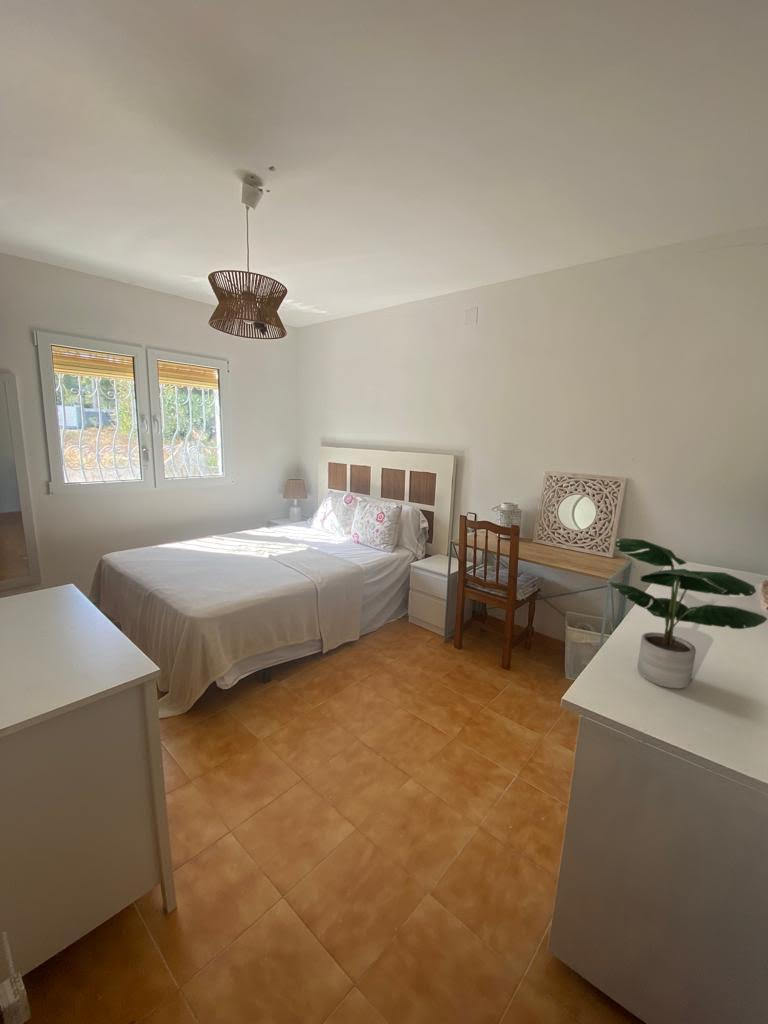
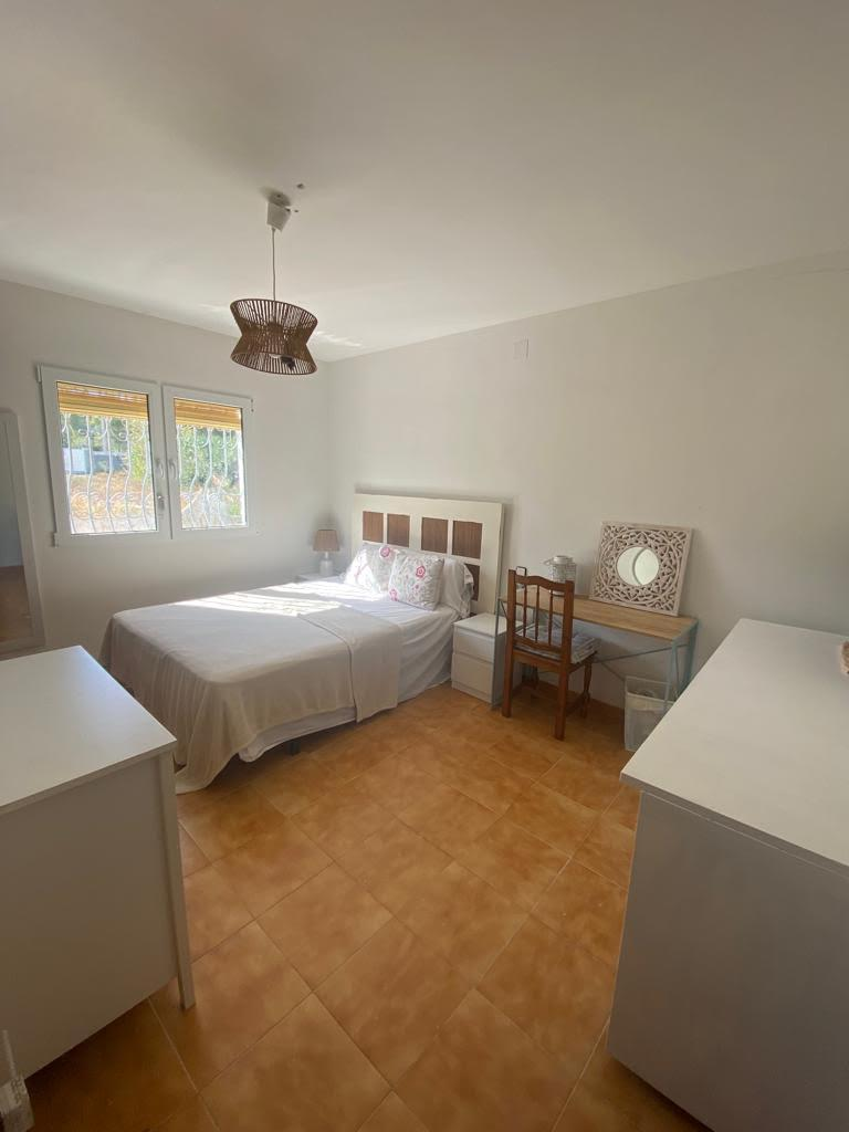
- potted plant (675, 613)
